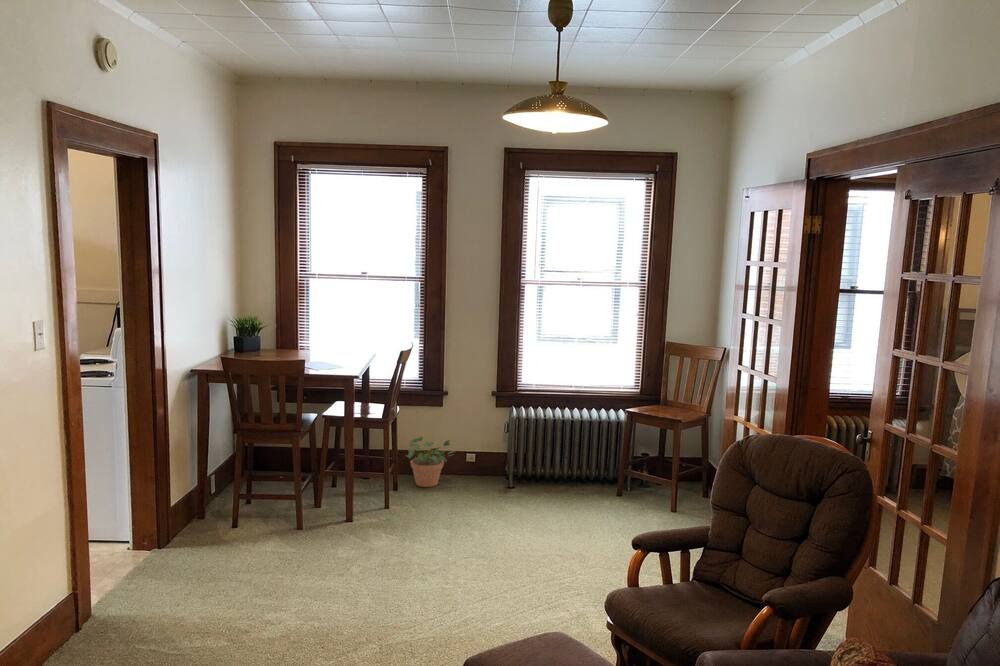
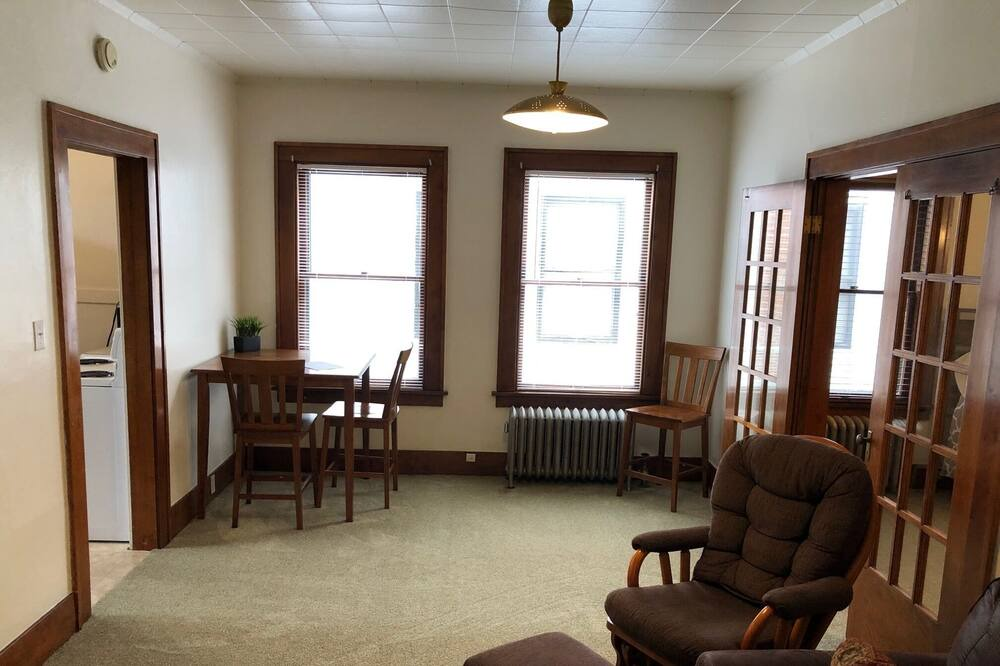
- potted plant (431, 461)
